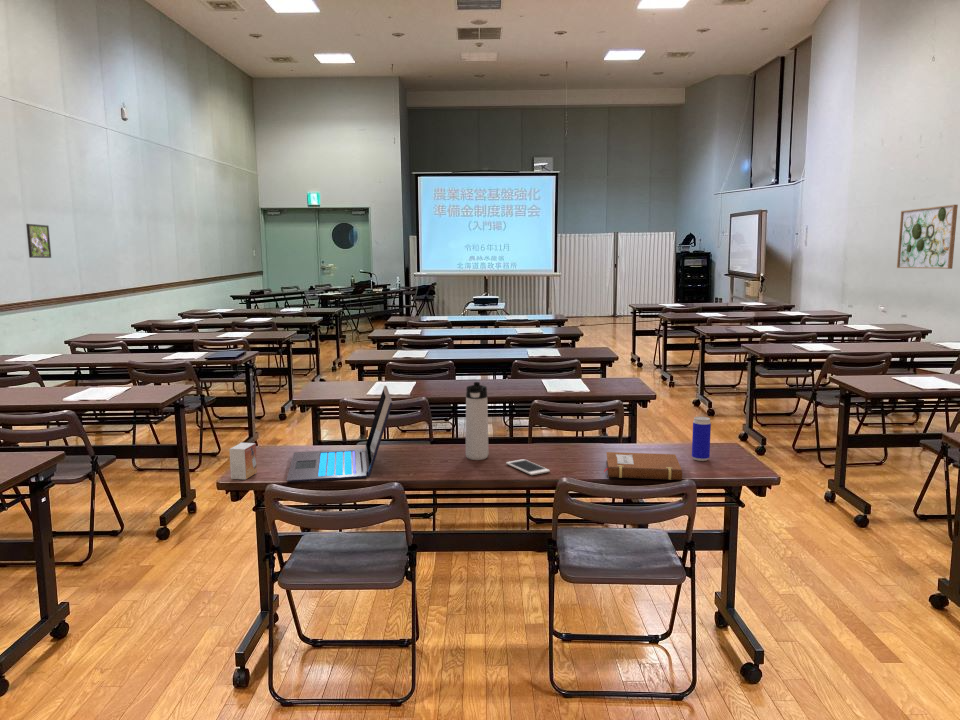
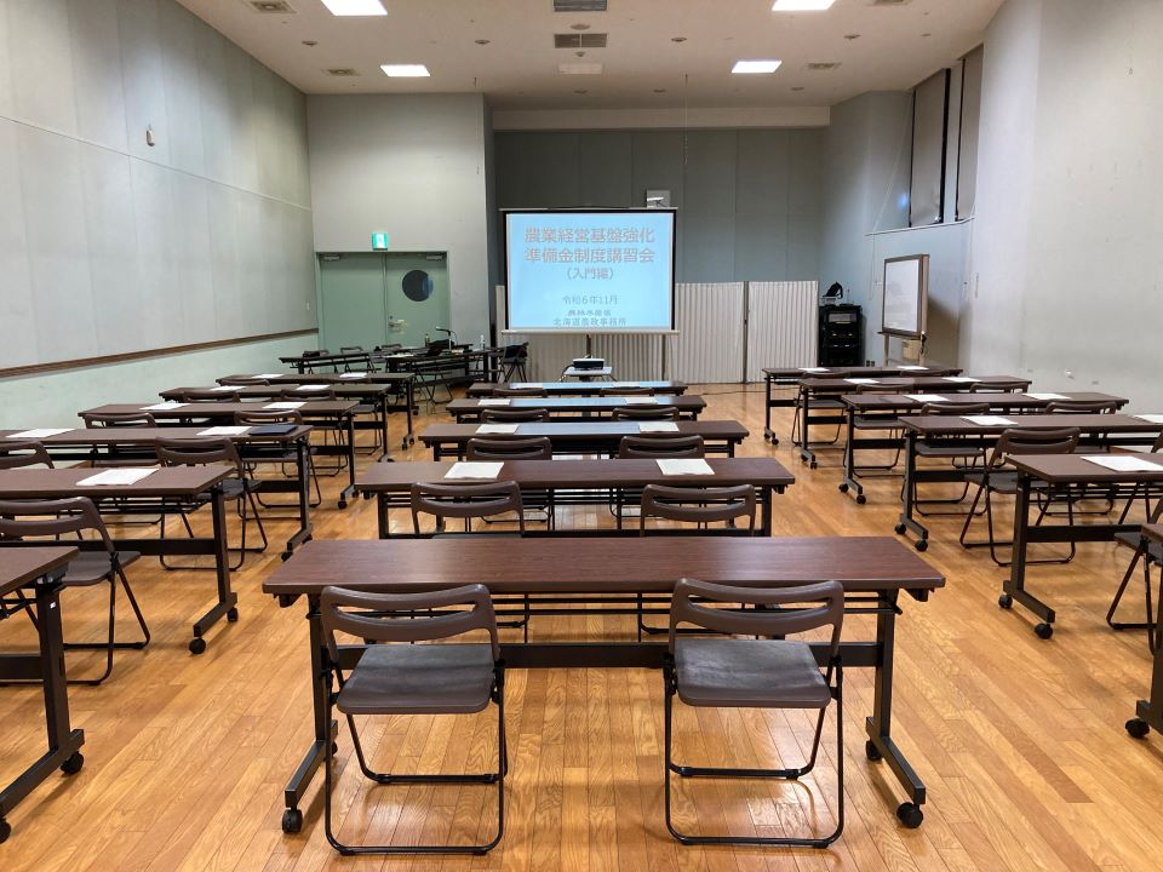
- beverage can (701, 438)
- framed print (39, 241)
- thermos bottle (476, 421)
- small box (243, 460)
- laptop (346, 449)
- notebook (640, 465)
- wall art (924, 238)
- cell phone (527, 466)
